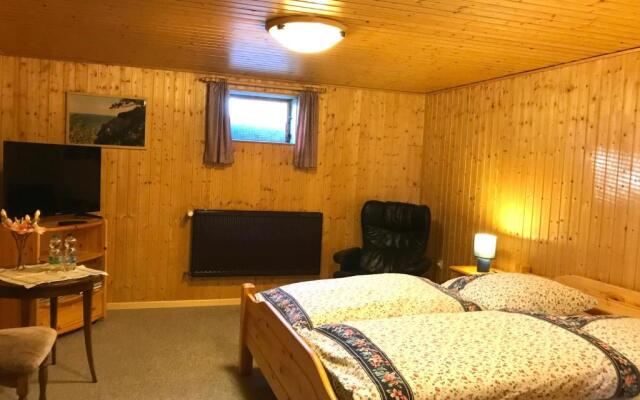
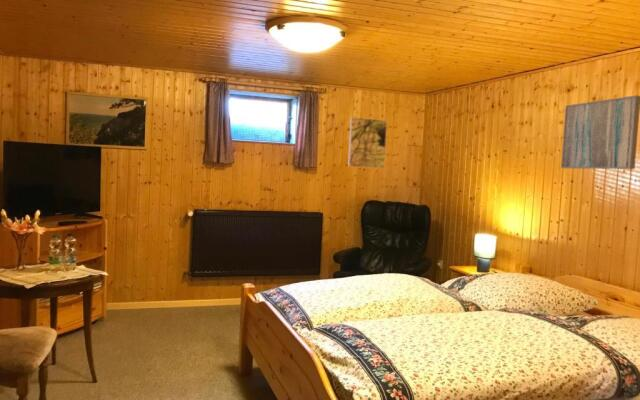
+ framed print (367, 143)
+ wall art (597, 134)
